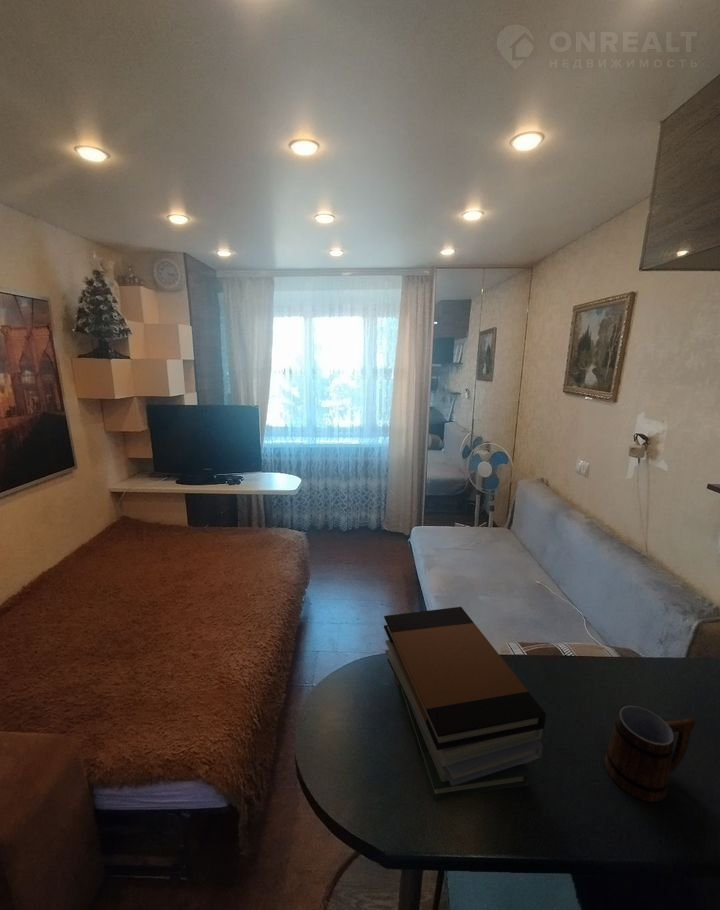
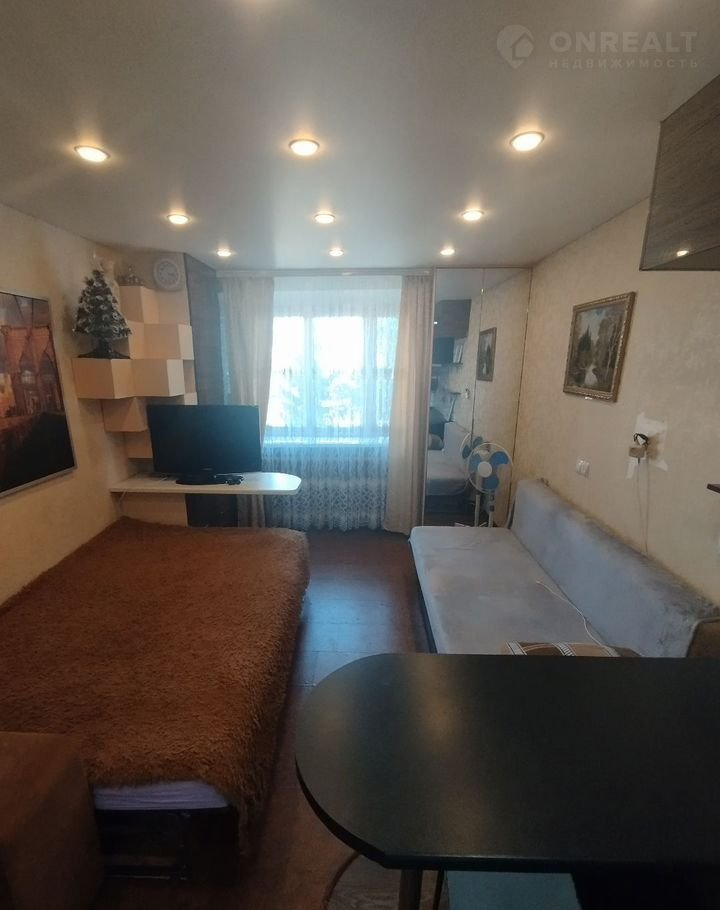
- book stack (452, 690)
- mug (651, 747)
